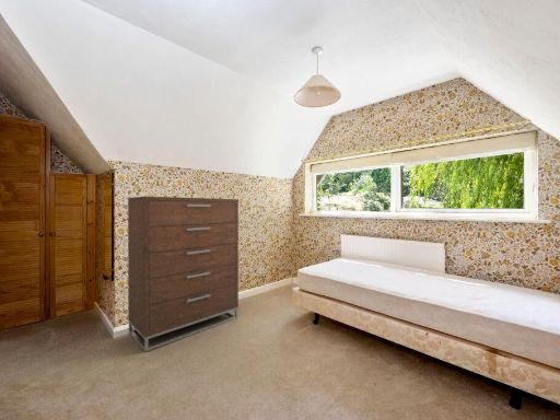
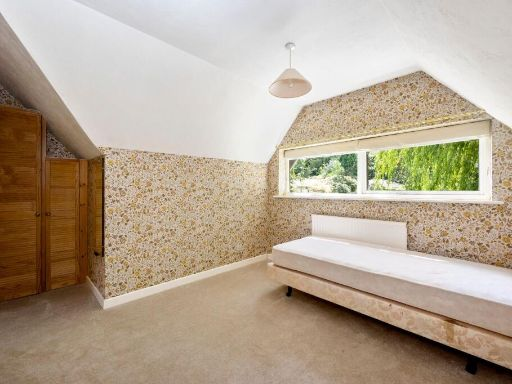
- dresser (187, 261)
